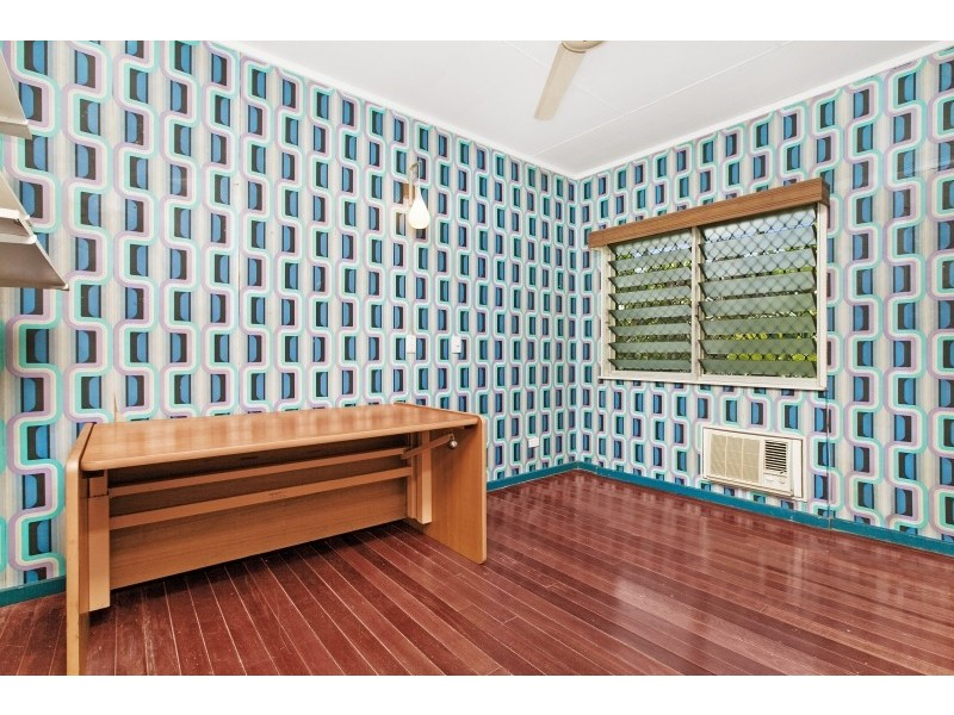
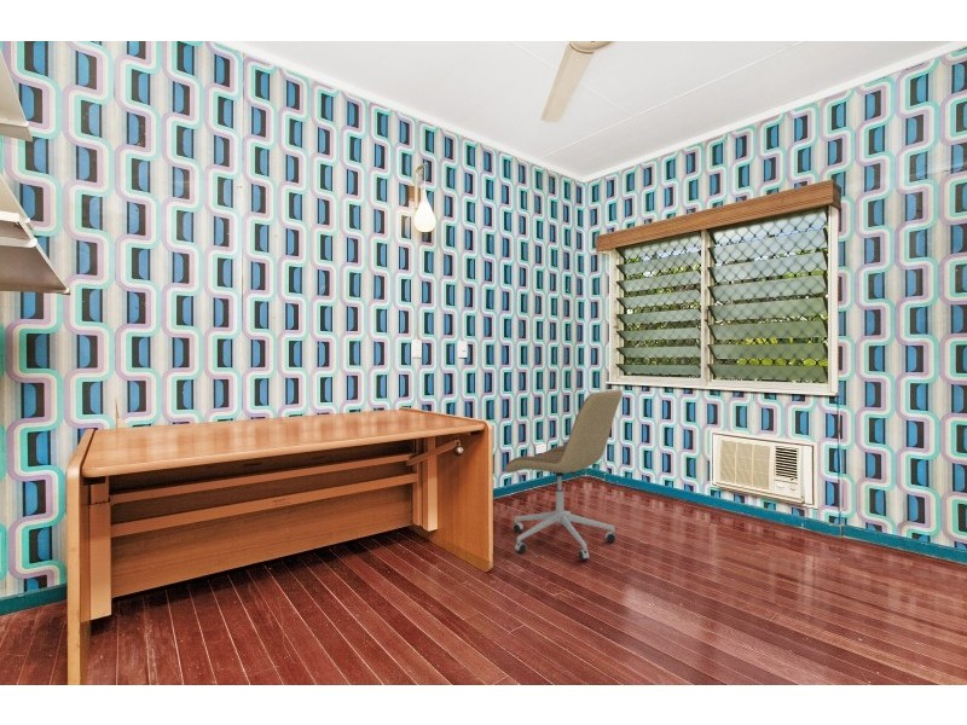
+ office chair (562, 465)
